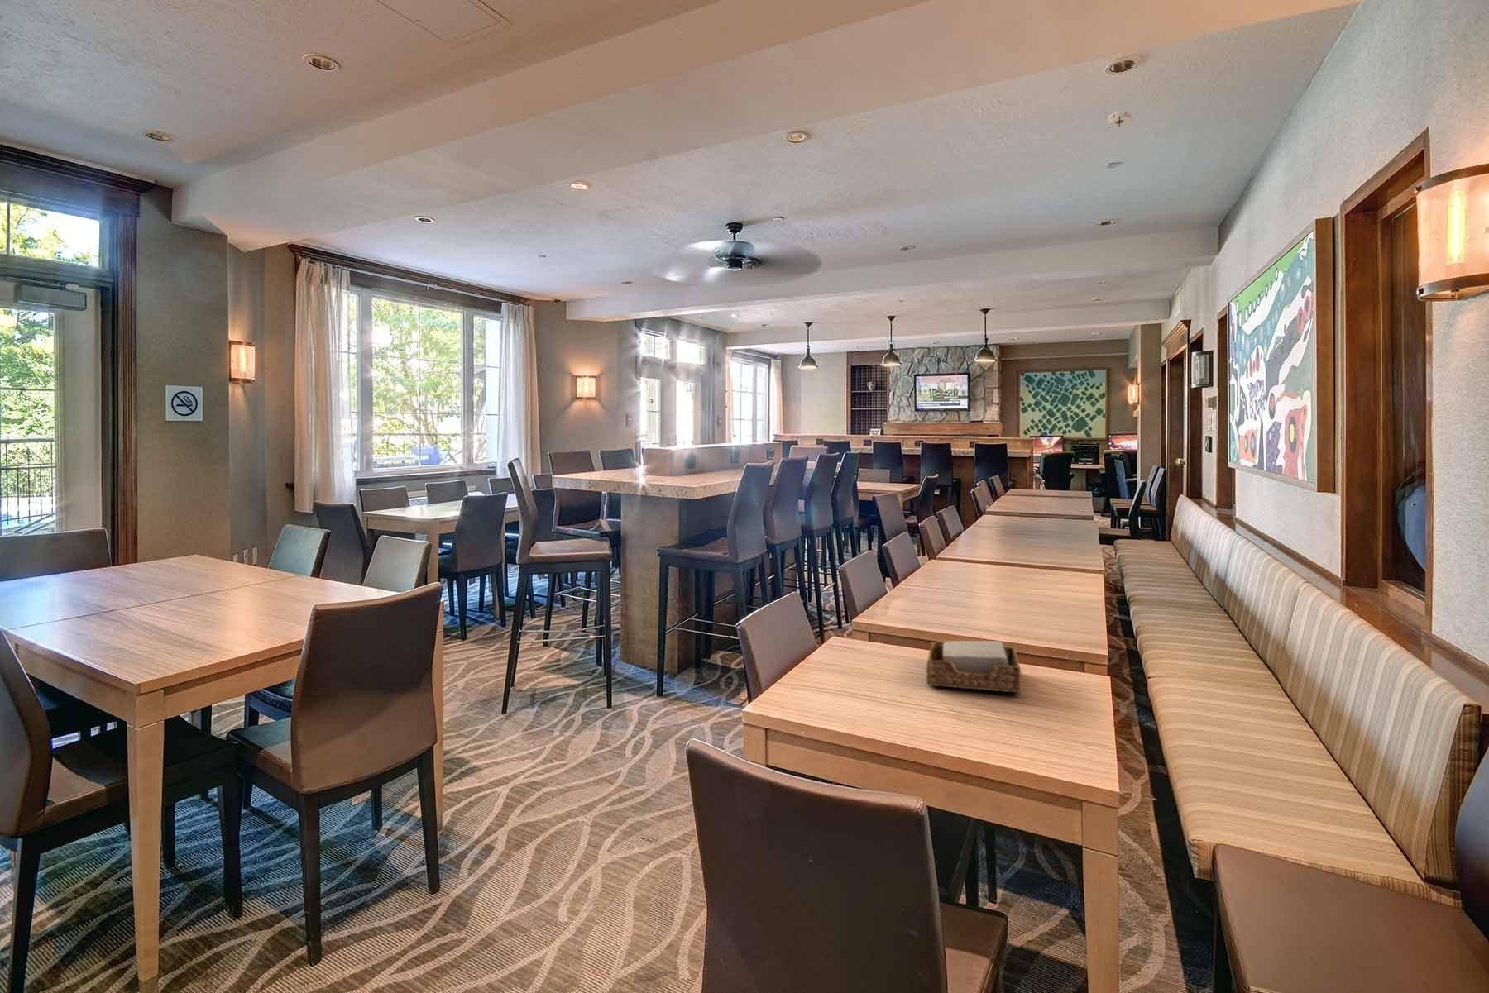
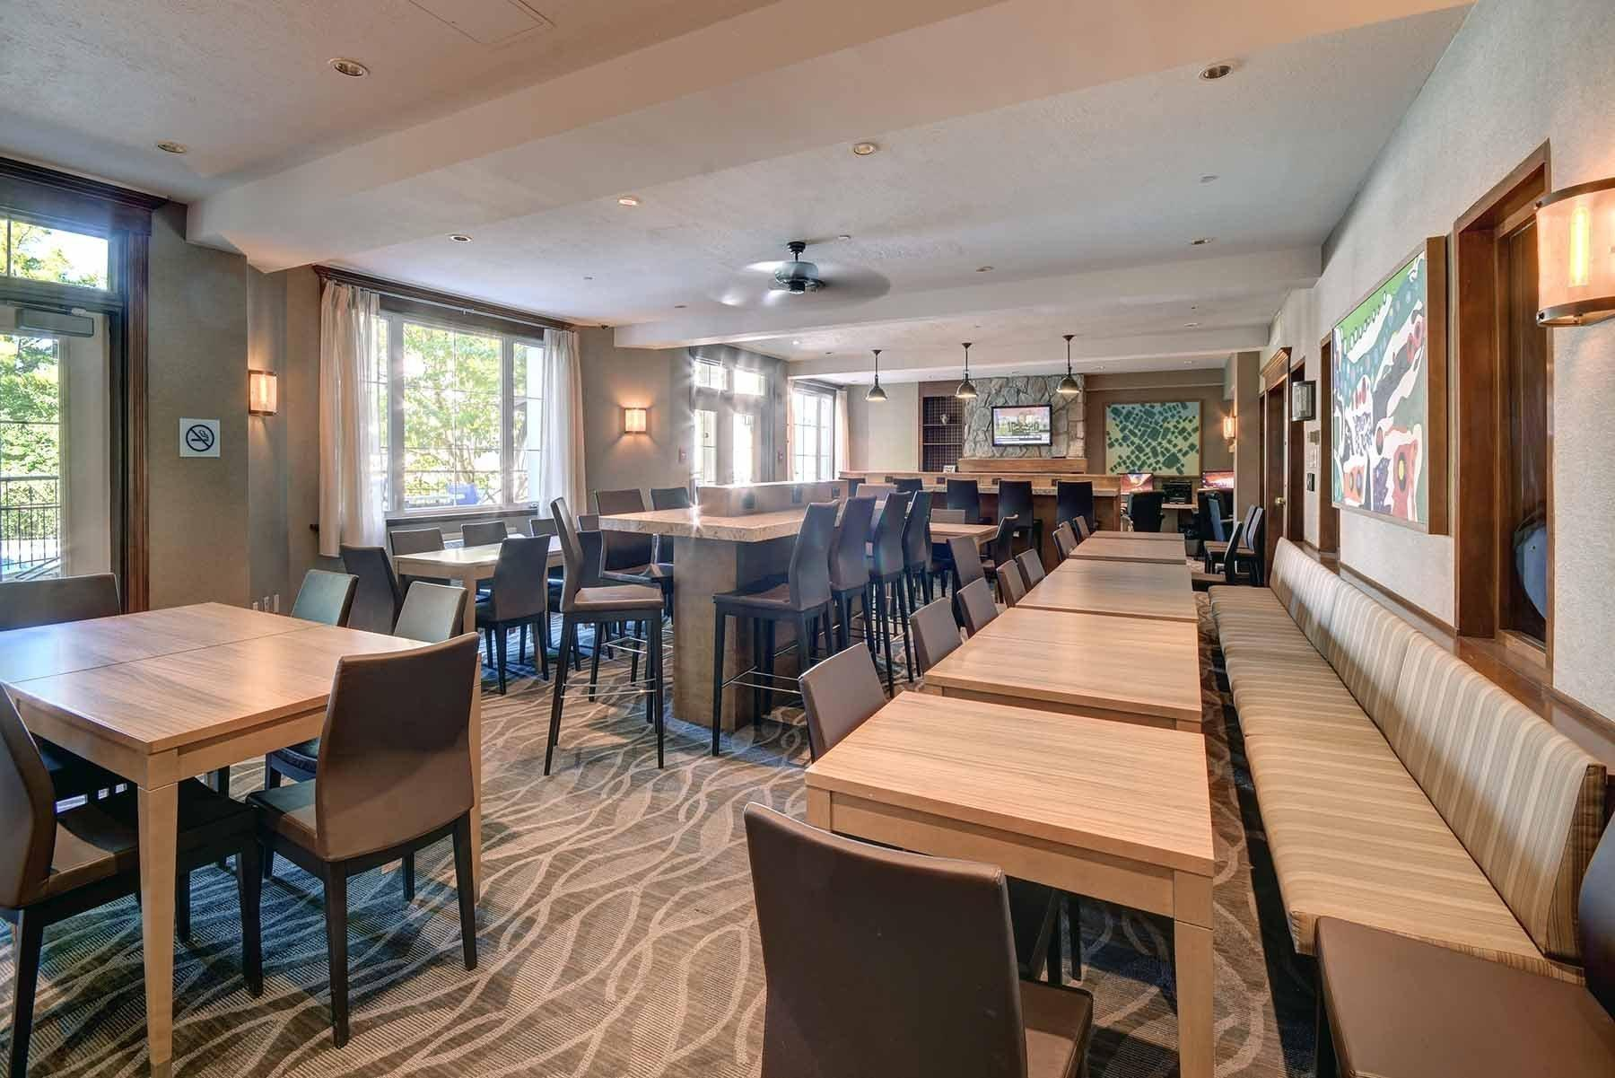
- napkin holder (972, 662)
- smoke detector (1119, 119)
